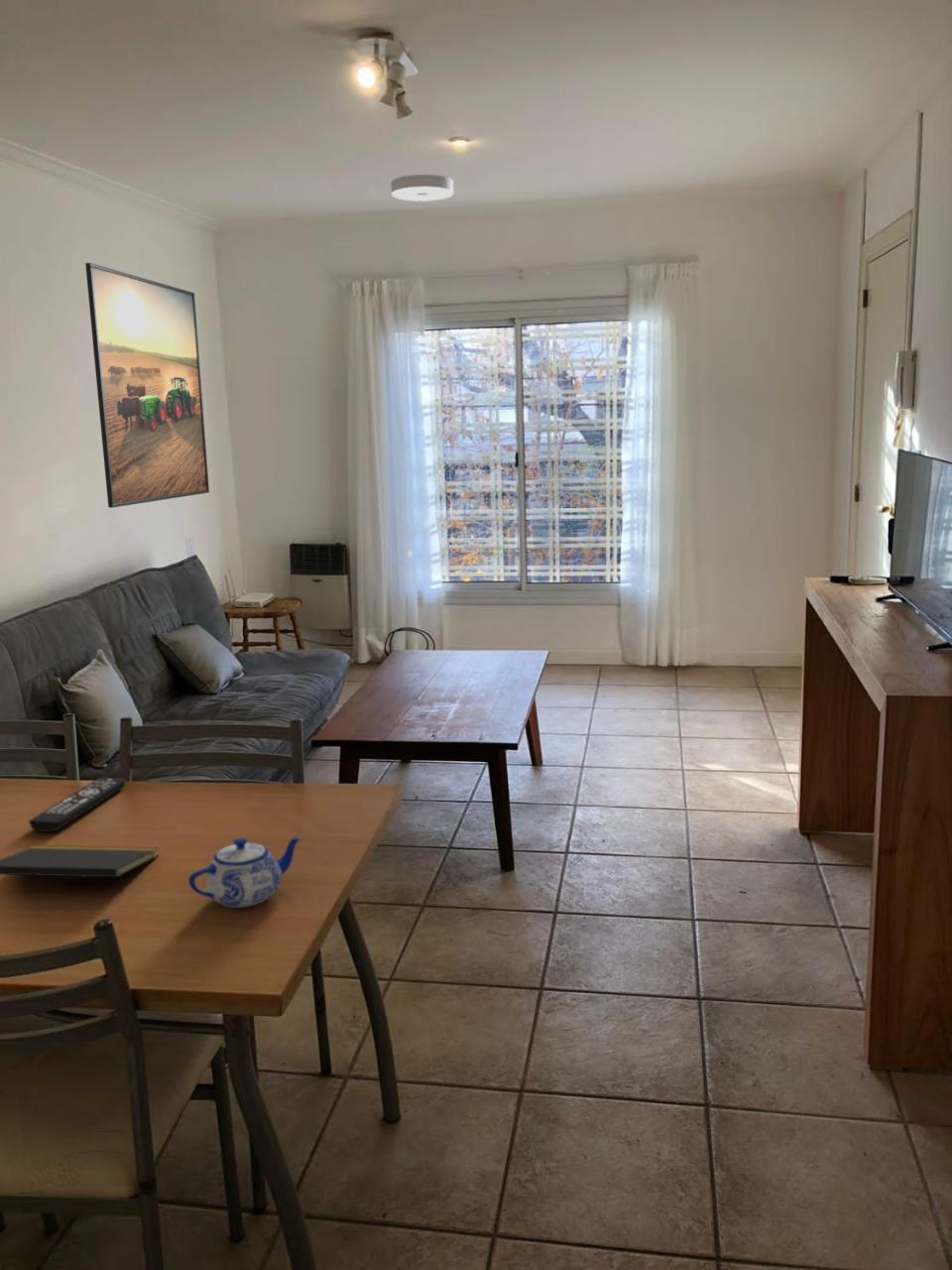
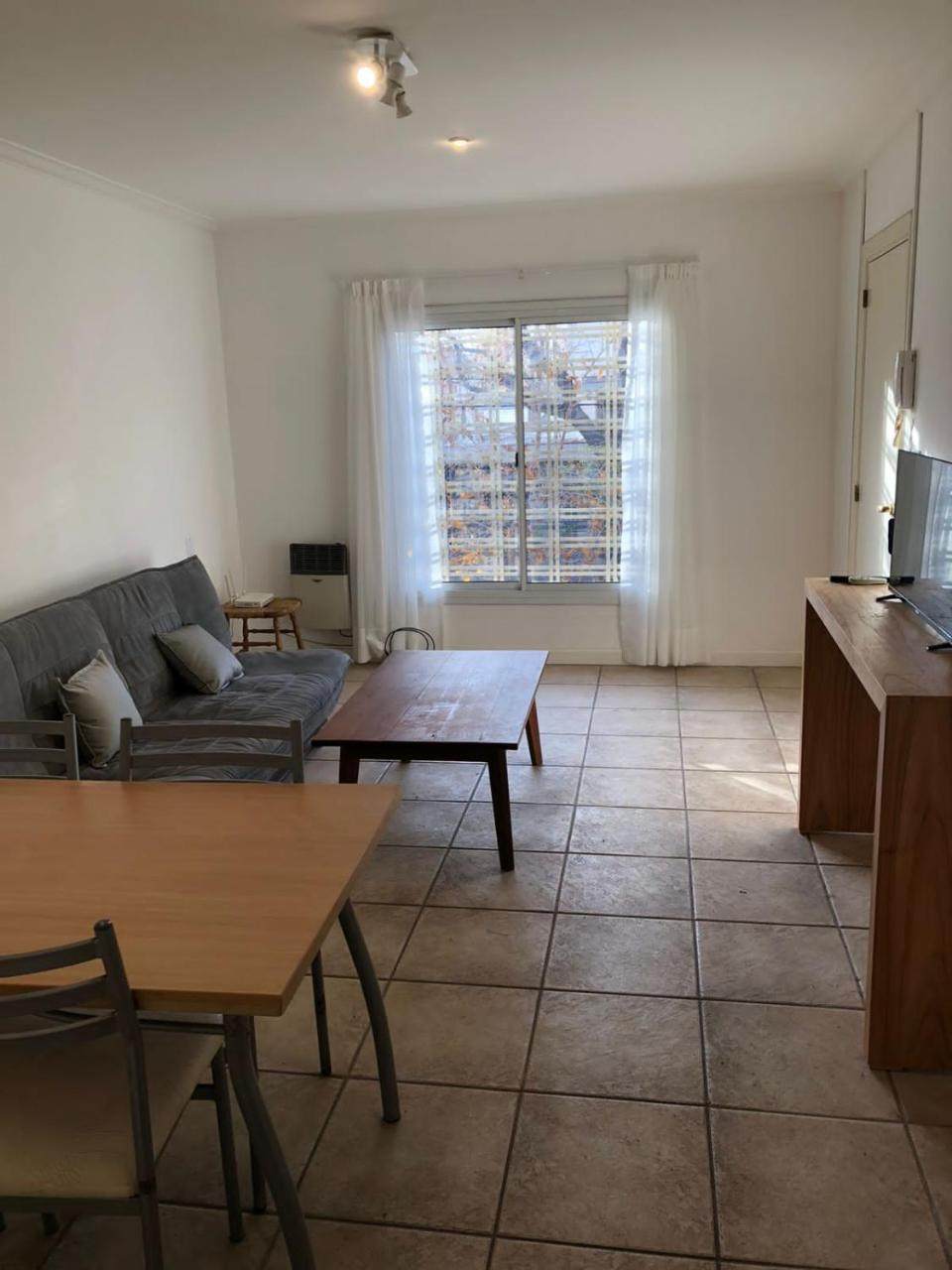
- remote control (79, 803)
- notepad (73, 860)
- teapot (248, 866)
- smoke detector (421, 188)
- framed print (155, 391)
